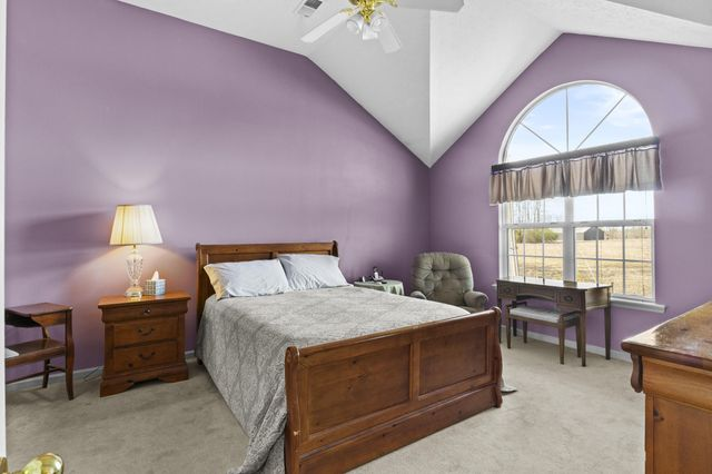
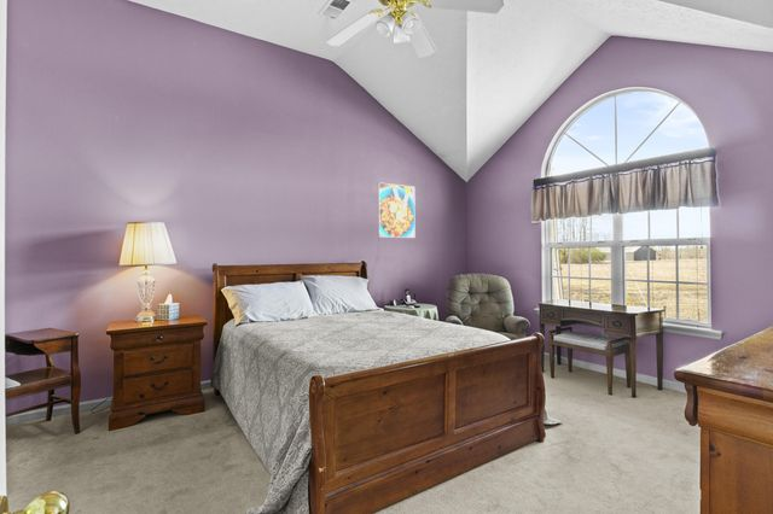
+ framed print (396, 211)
